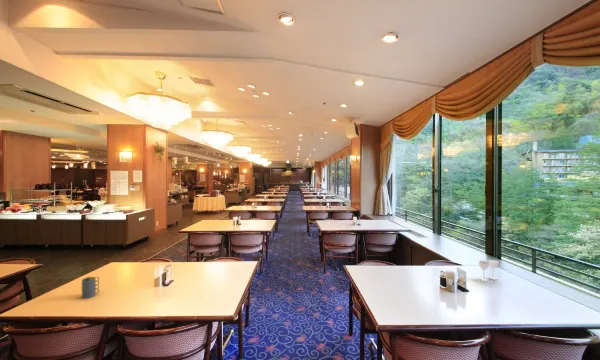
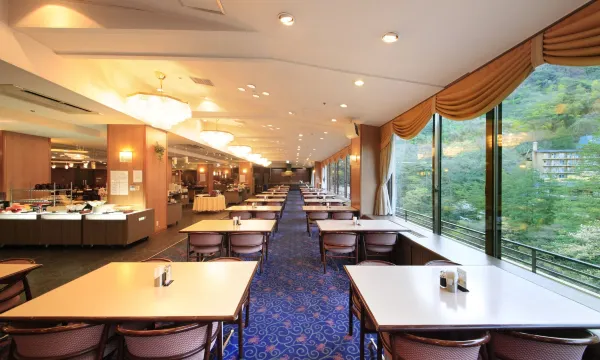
- mug (90, 286)
- wineglass (487, 268)
